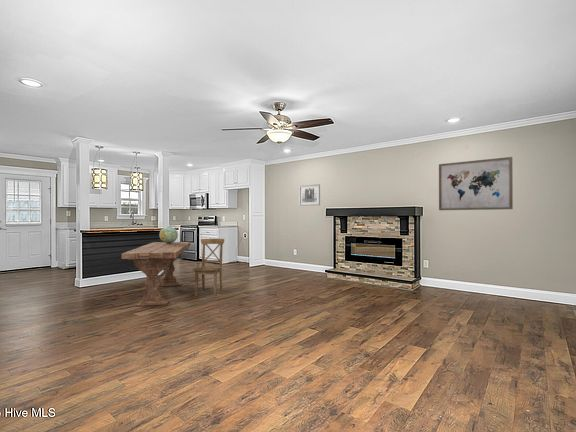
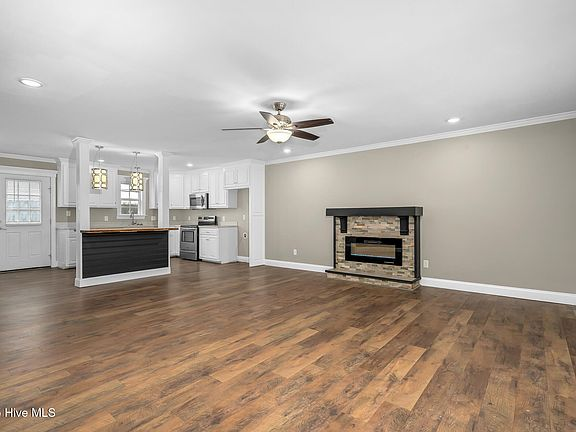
- wall art (309, 195)
- wall art (473, 185)
- dining chair (209, 266)
- dining table (162, 269)
- decorative globe (168, 234)
